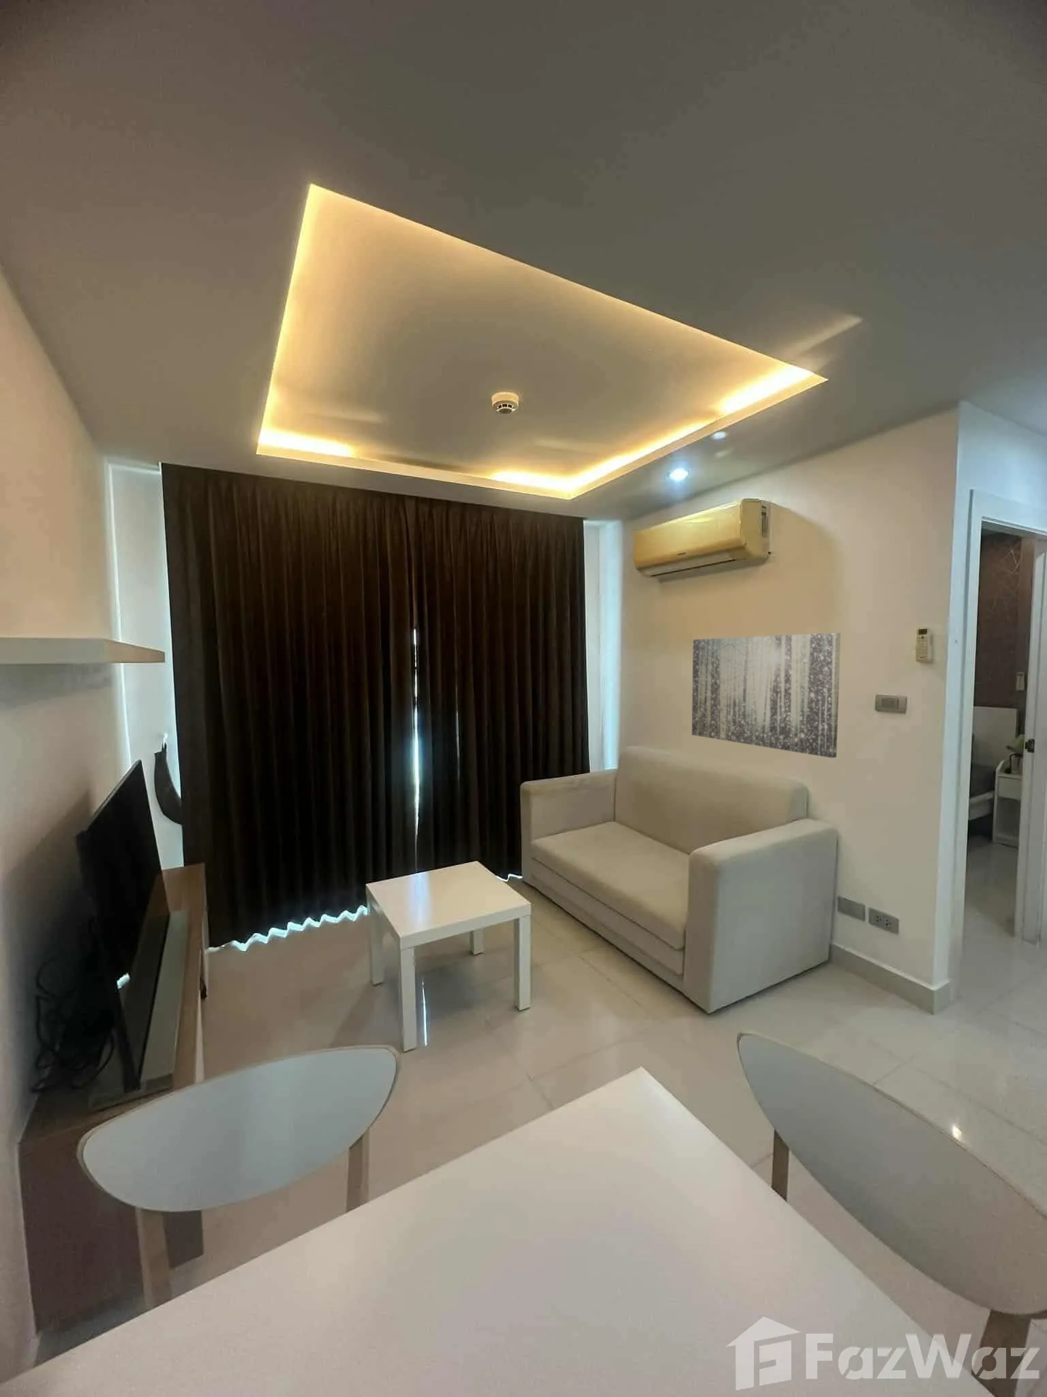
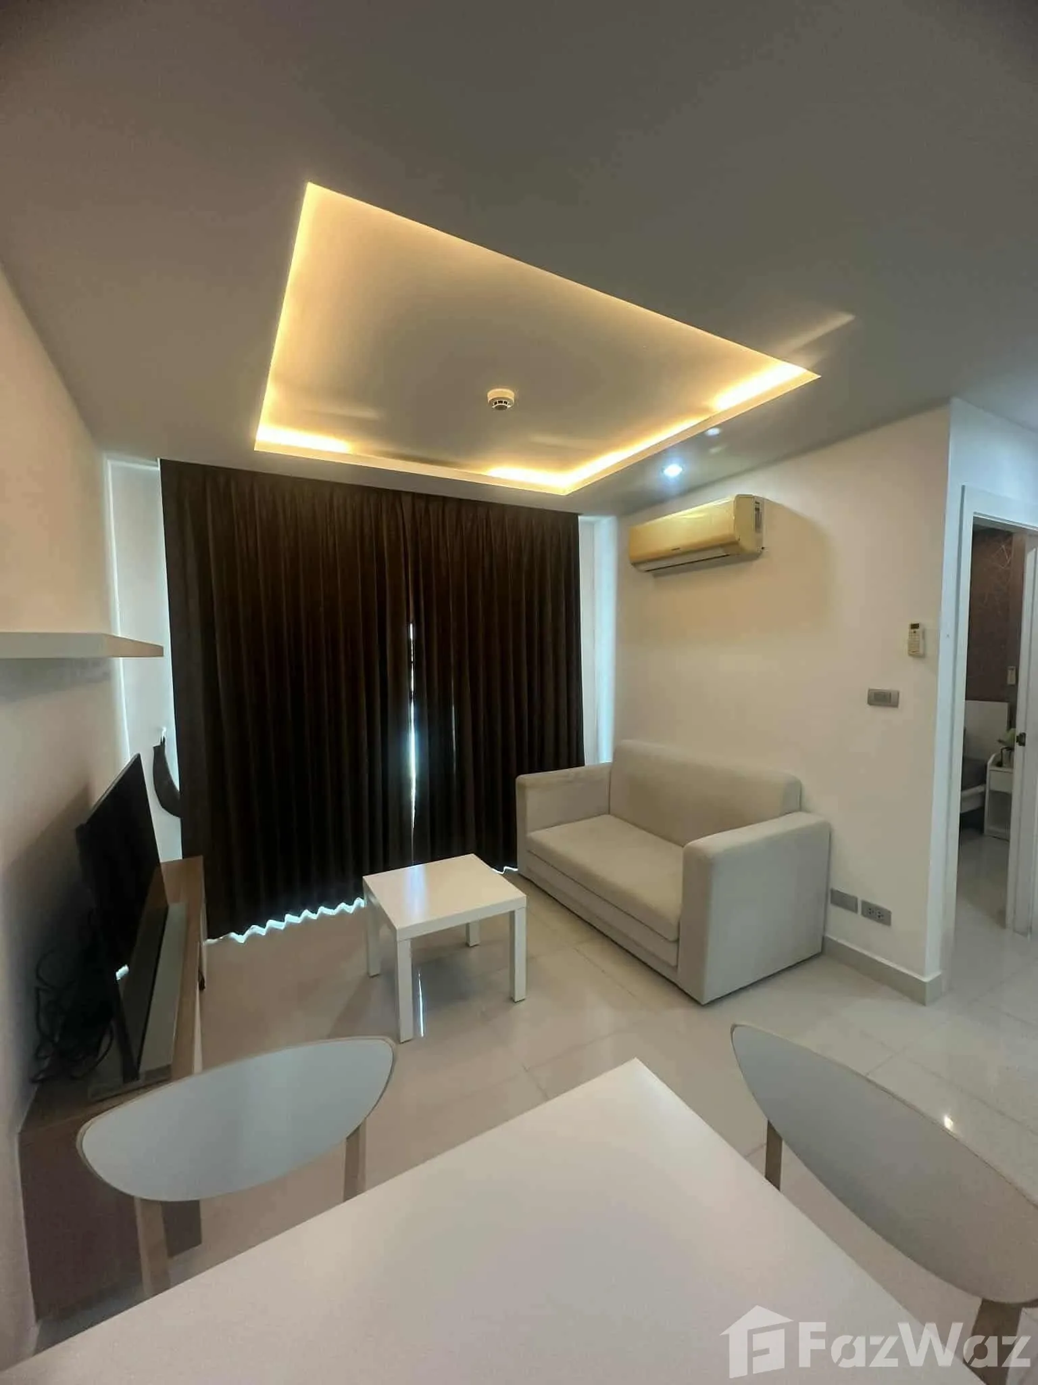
- wall art (756, 691)
